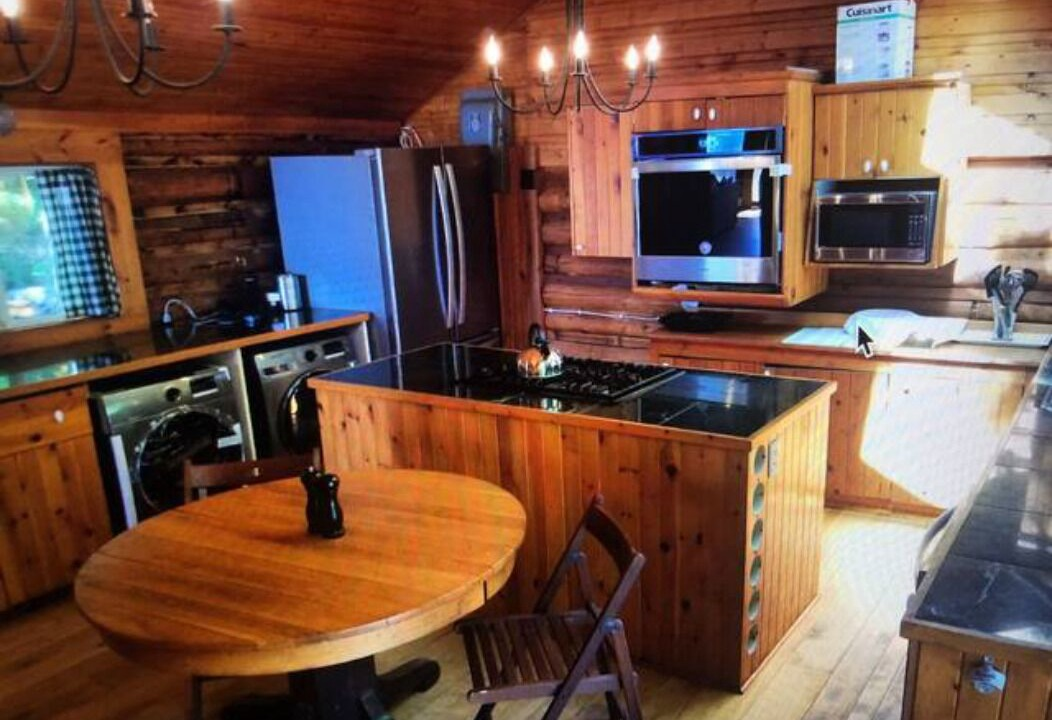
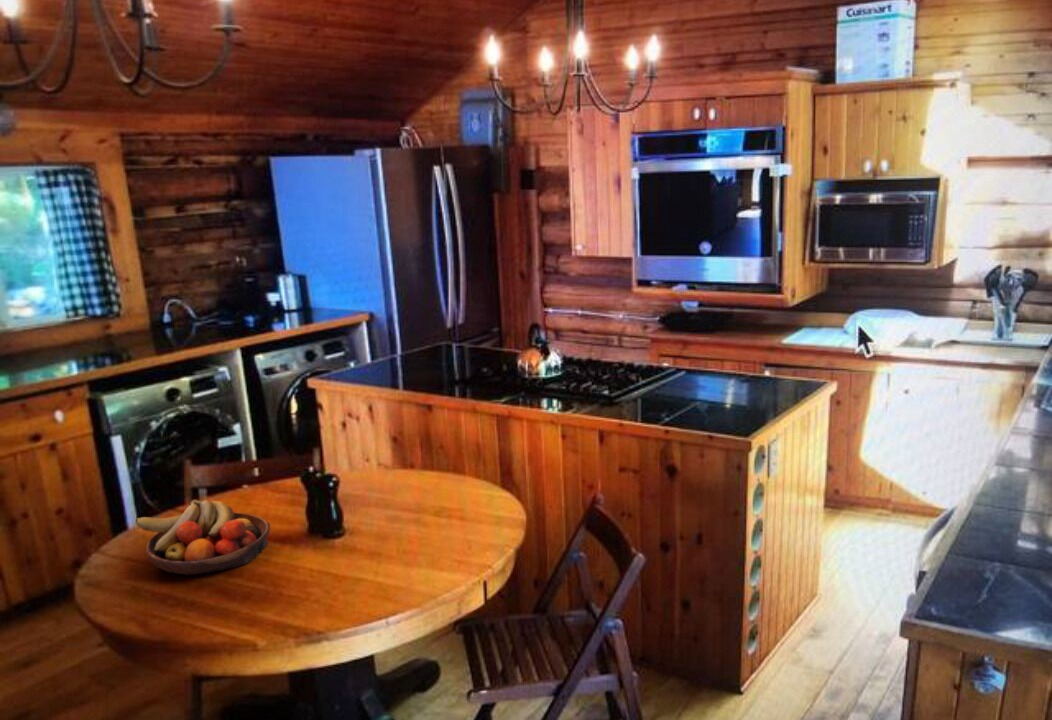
+ fruit bowl (206, 531)
